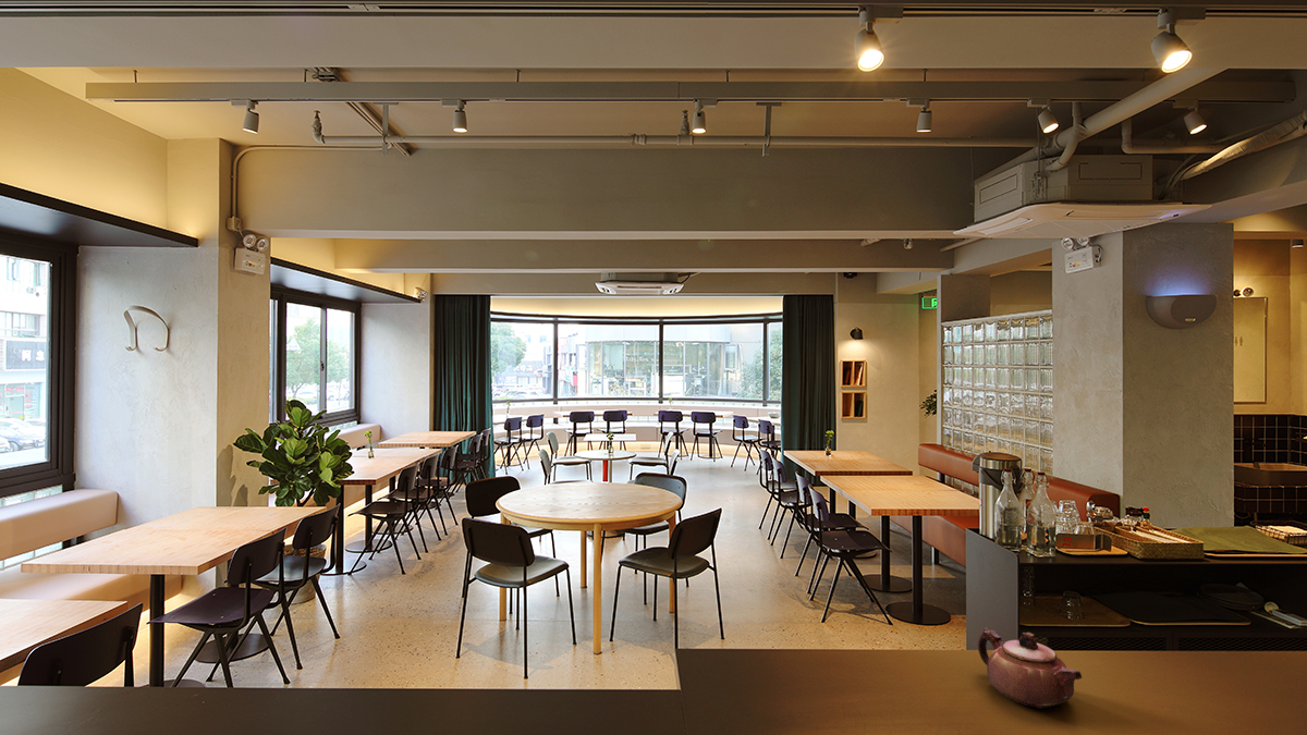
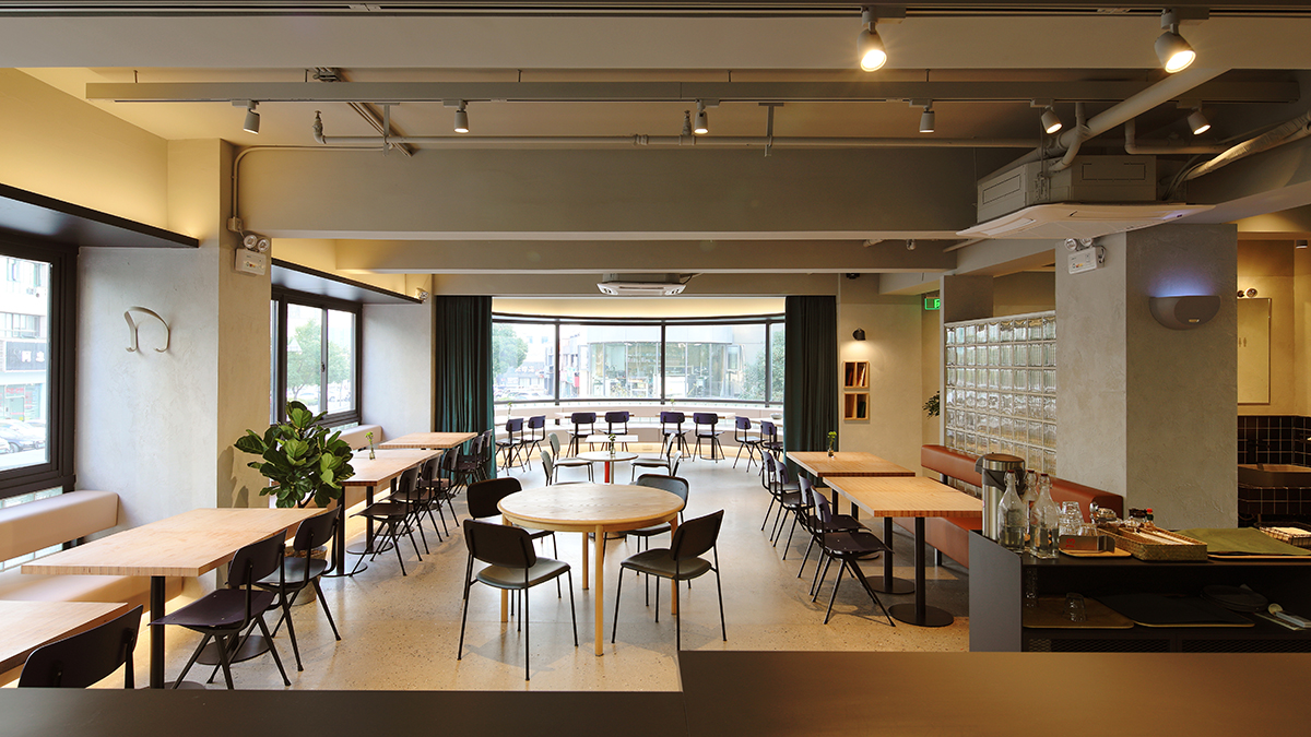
- teapot (1026, 661)
